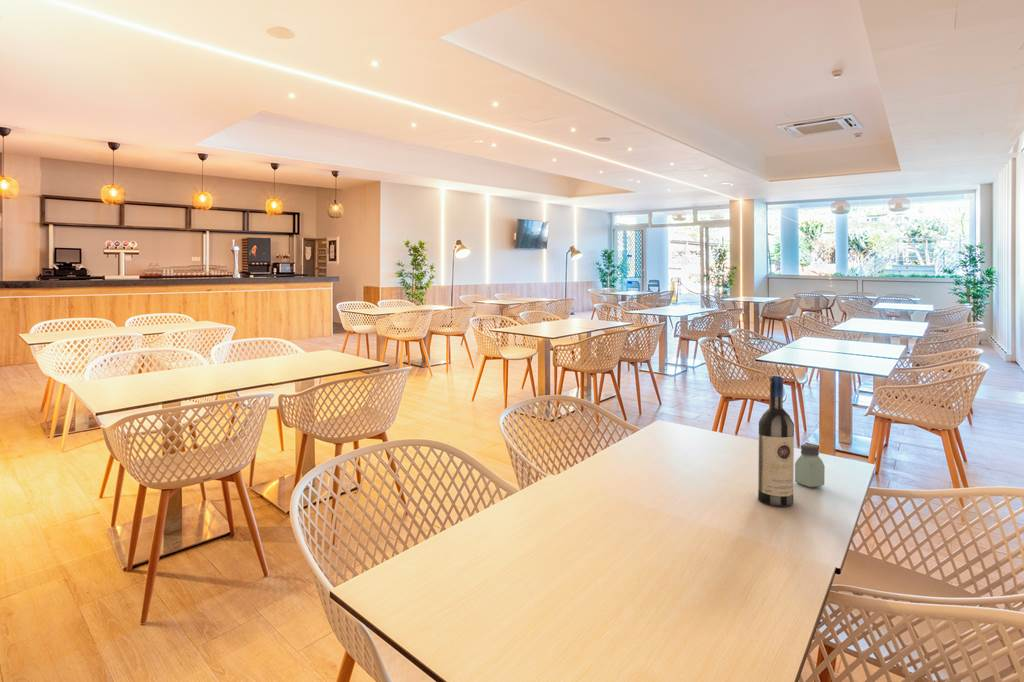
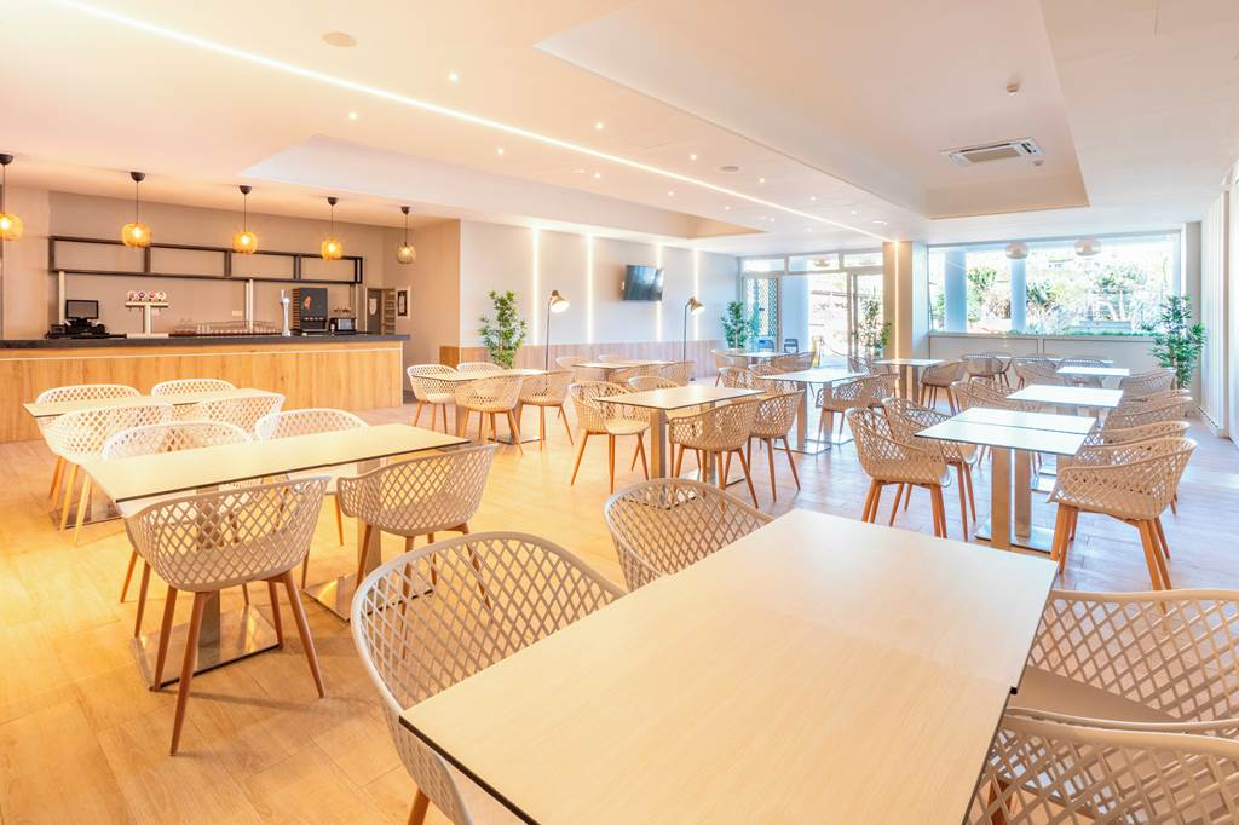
- saltshaker (809, 465)
- wine bottle (776, 438)
